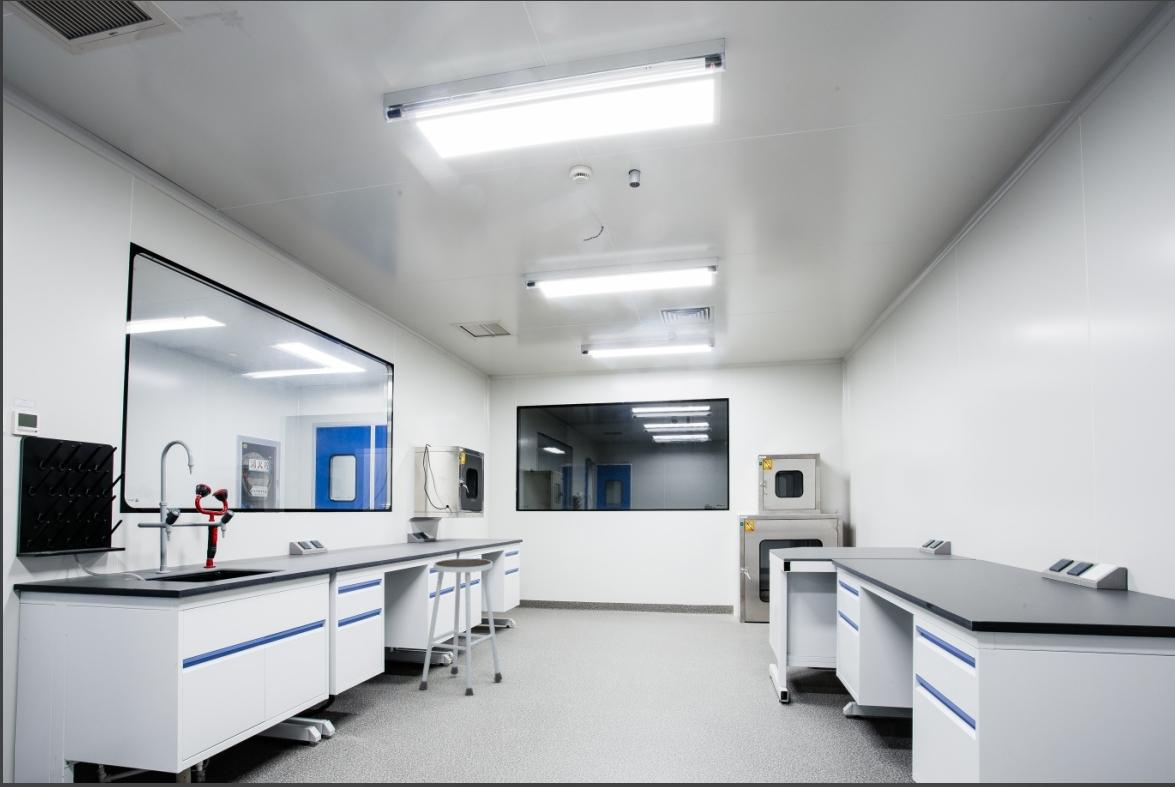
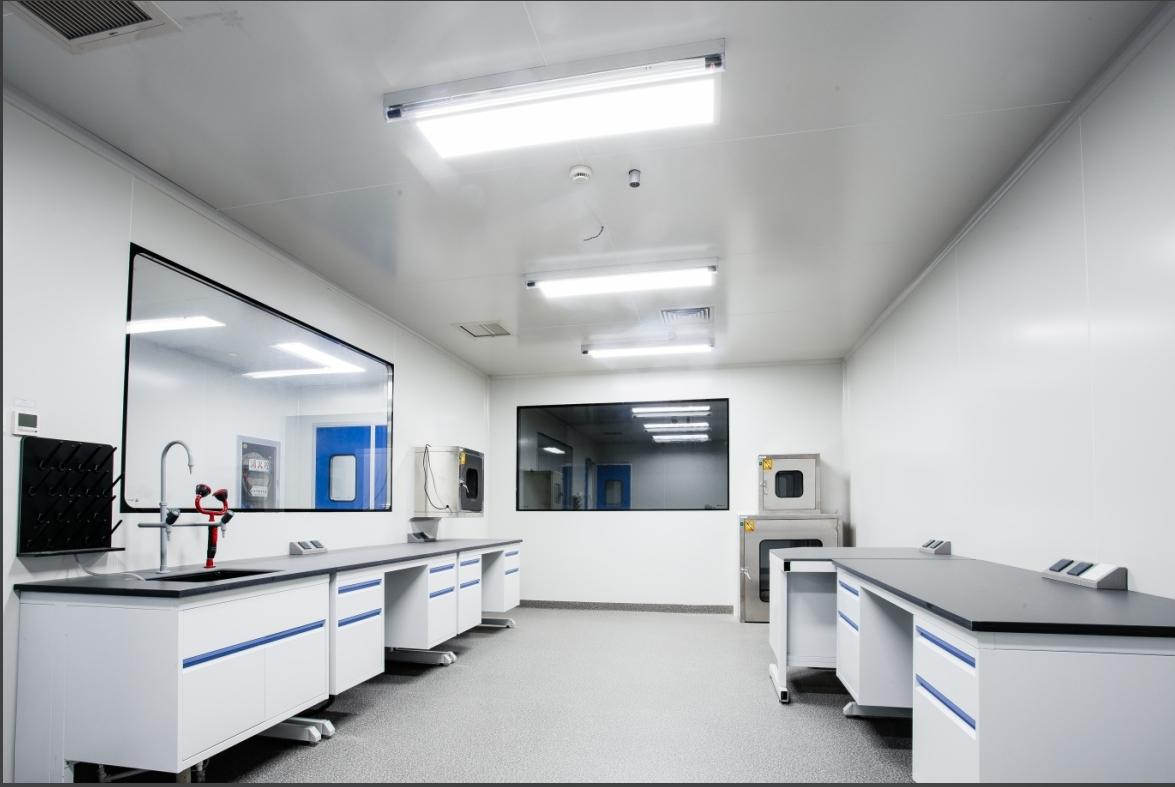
- stool (458, 623)
